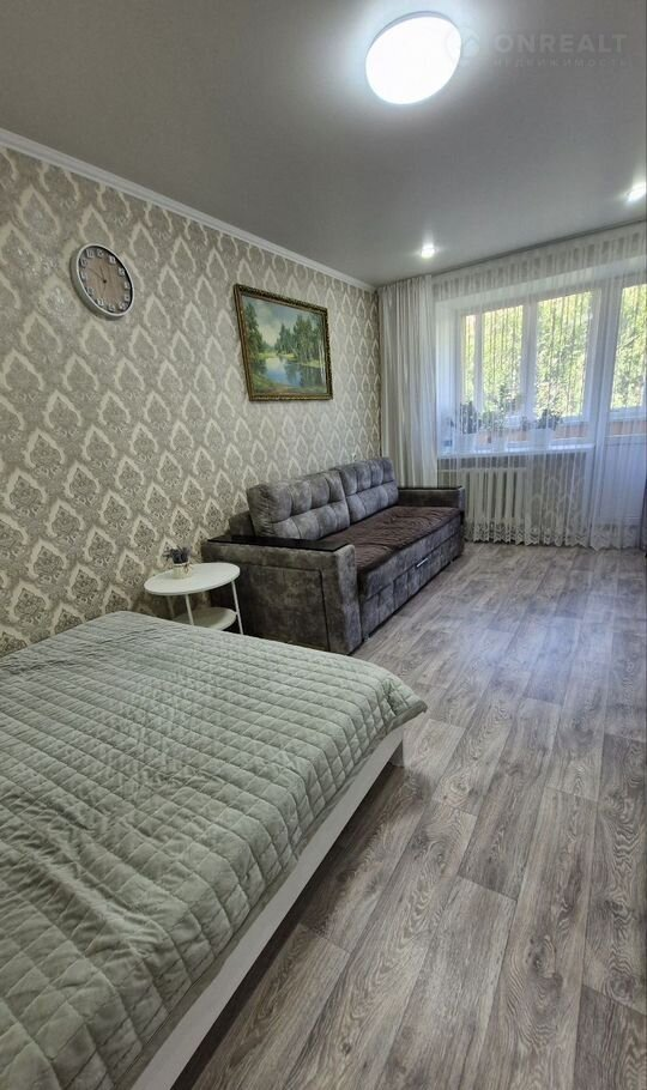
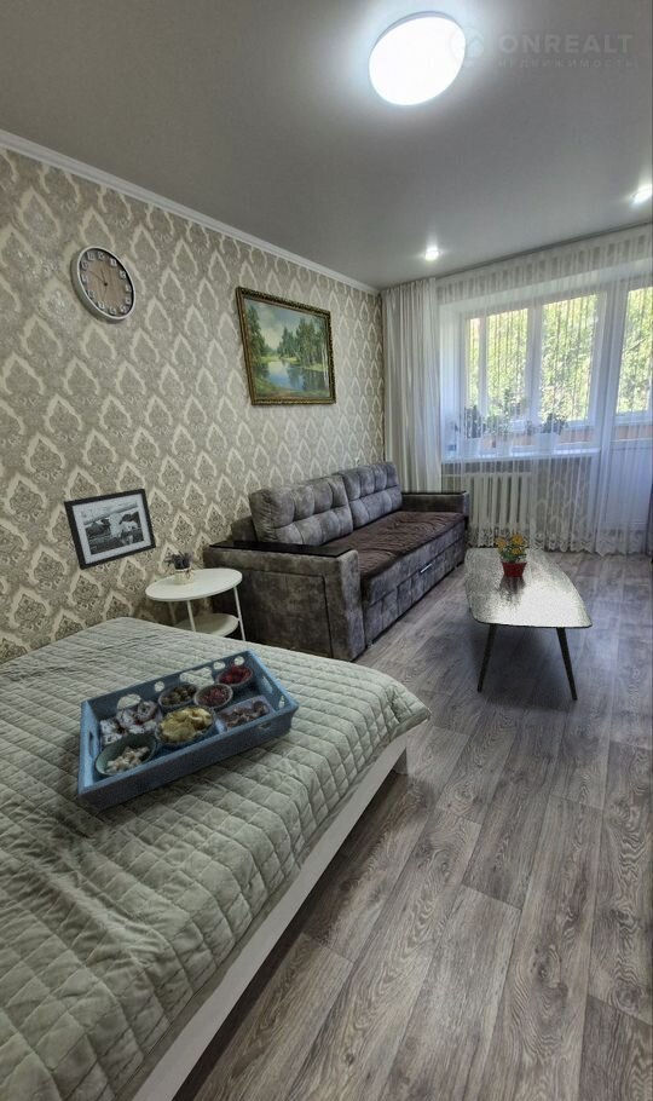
+ picture frame (114, 526)
+ coffee table (513, 611)
+ serving tray (187, 714)
+ flowerpot (510, 553)
